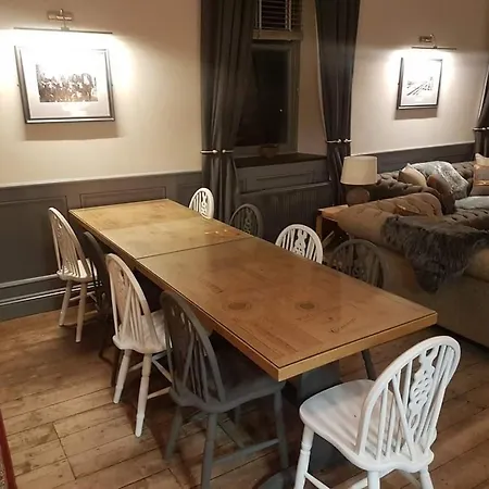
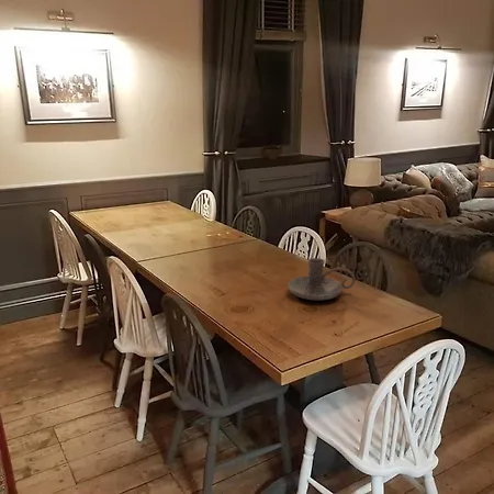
+ candle holder (322, 277)
